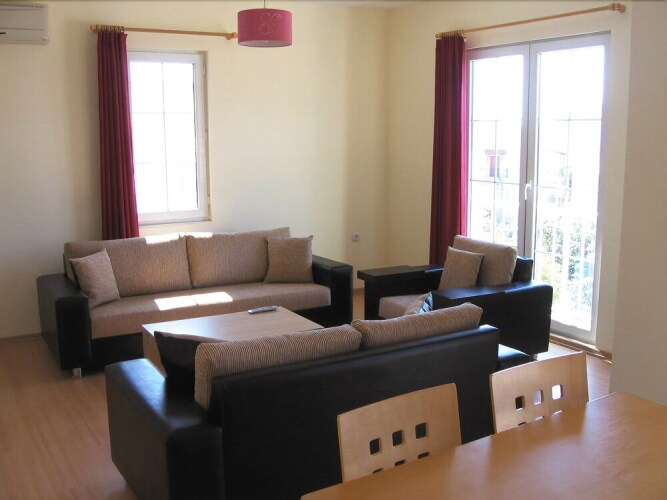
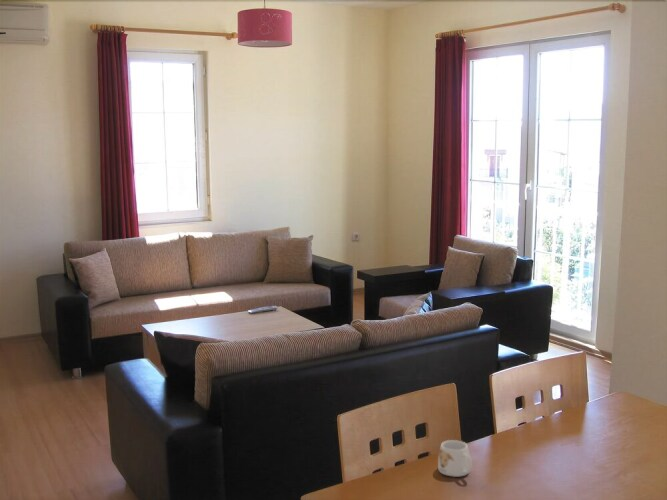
+ mug (457, 460)
